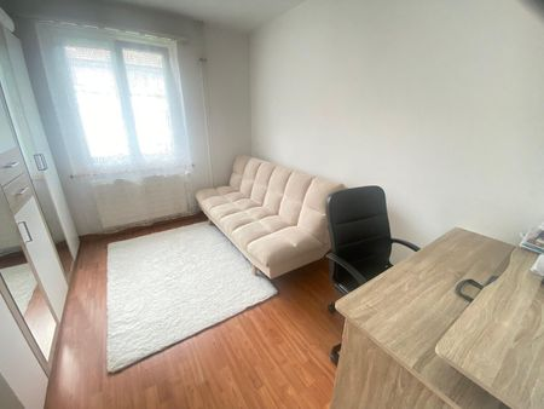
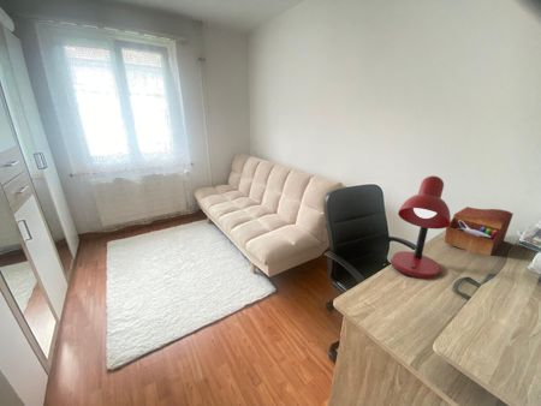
+ sewing box (475, 228)
+ desk lamp (422, 227)
